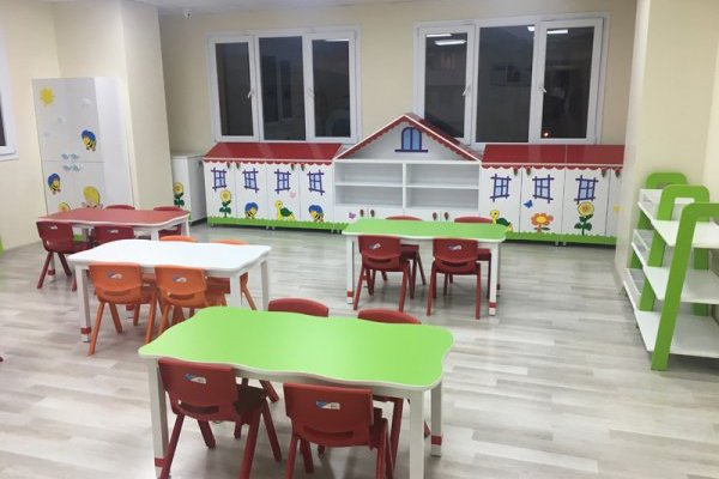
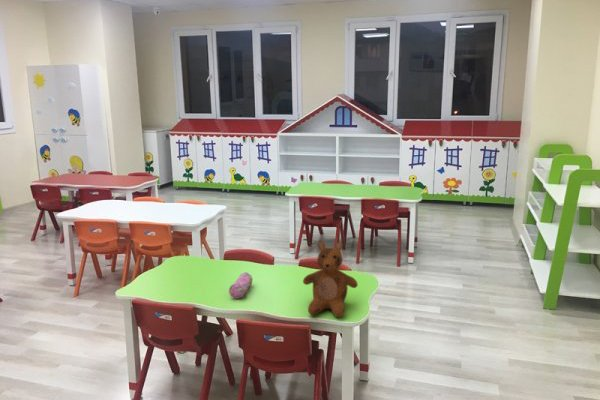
+ pencil case (241, 284)
+ teddy bear (328, 277)
